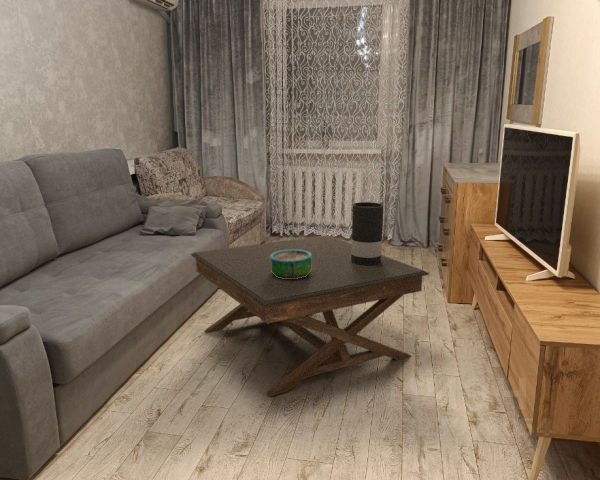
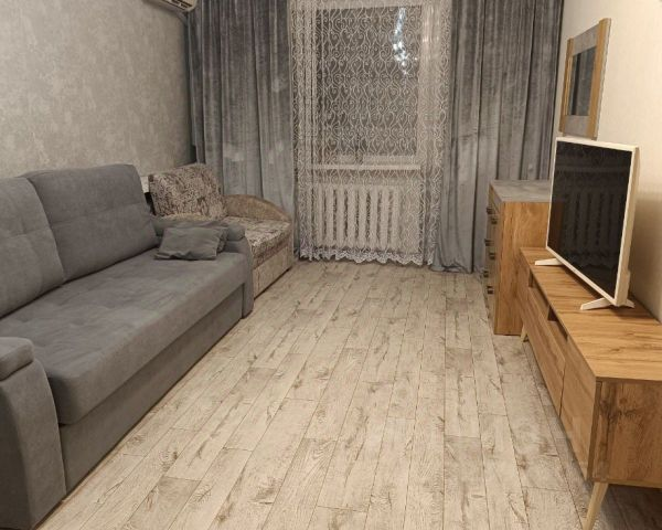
- decorative bowl (291, 263)
- coffee table (302, 302)
- vase (367, 233)
